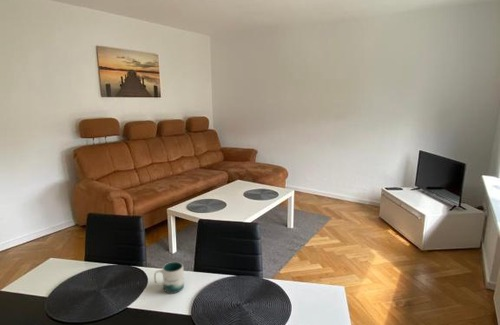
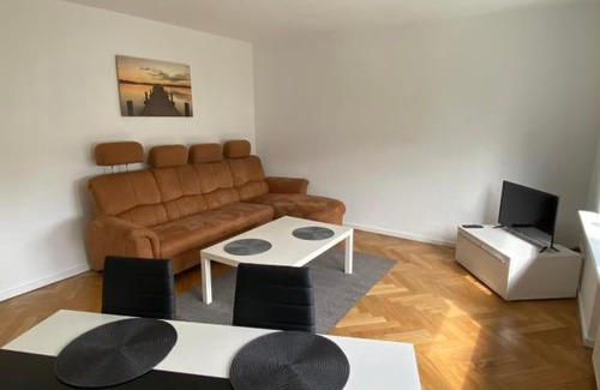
- mug (168, 277)
